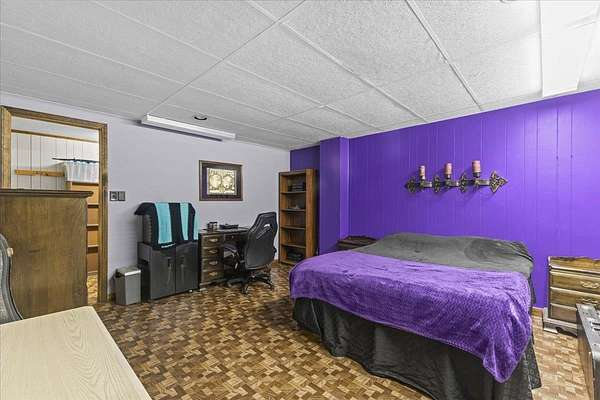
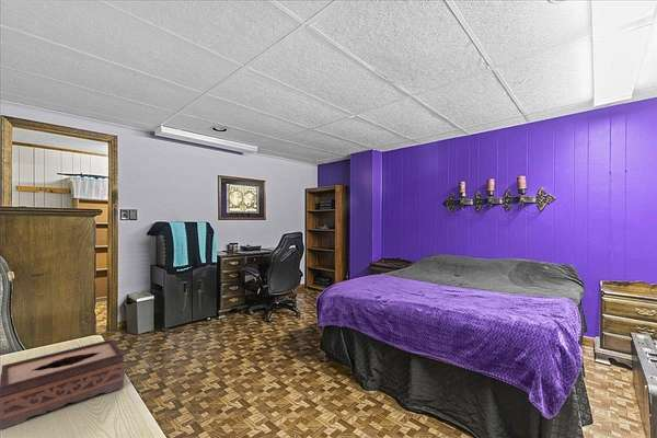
+ tissue box (65, 377)
